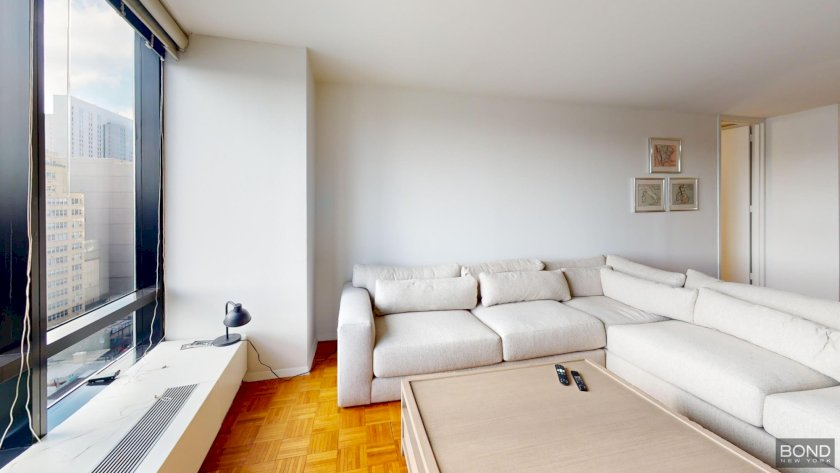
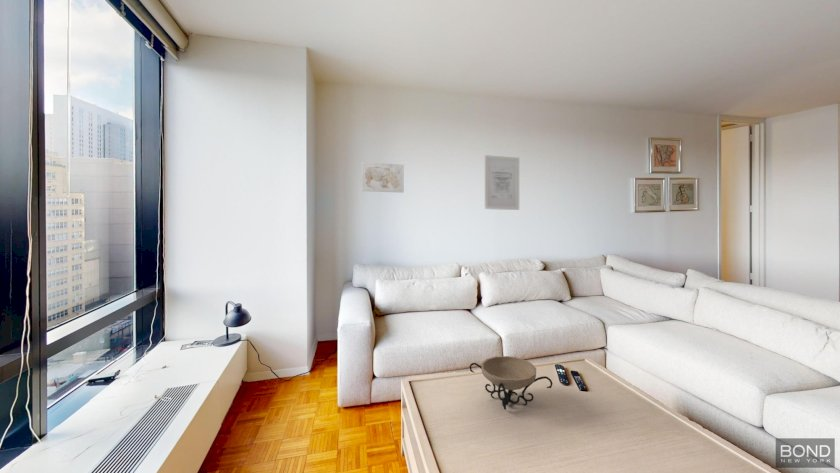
+ decorative bowl (508, 384)
+ wall art (502, 183)
+ wall art (382, 177)
